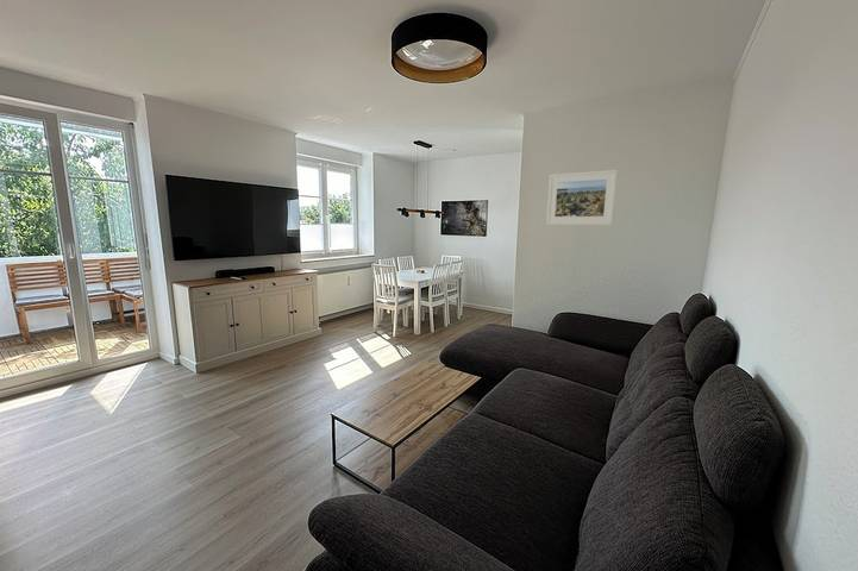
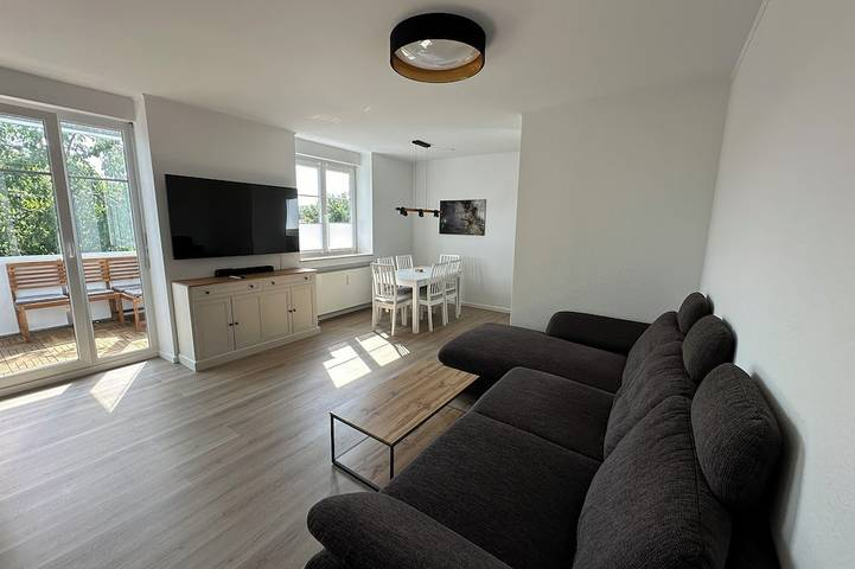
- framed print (580, 199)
